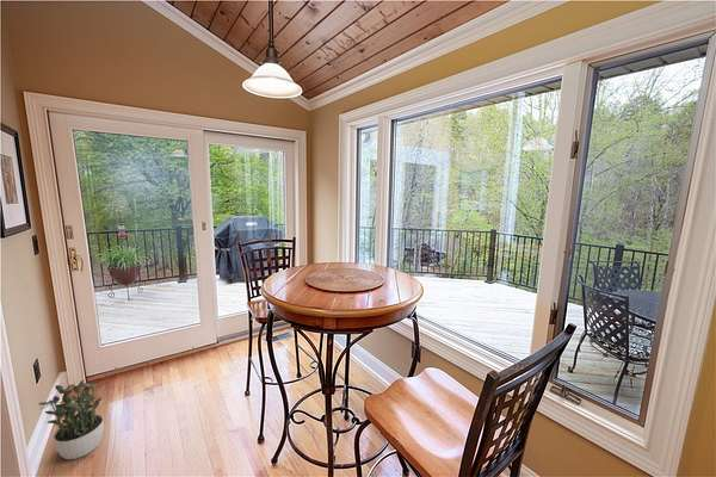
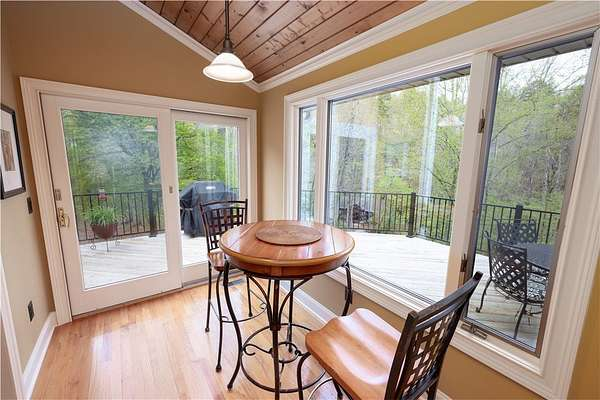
- potted plant (75, 417)
